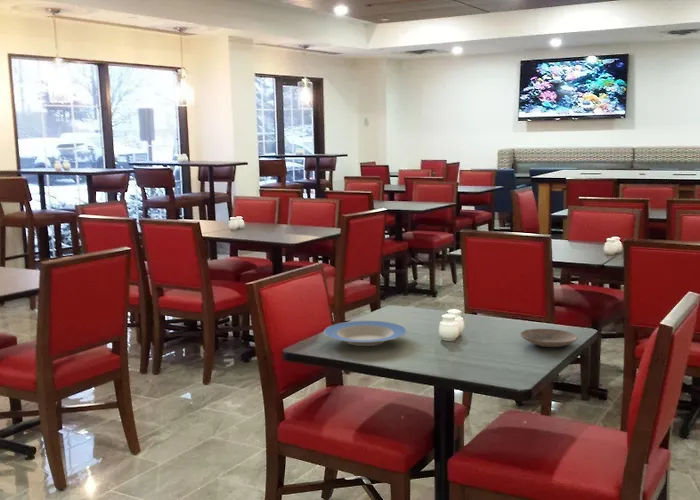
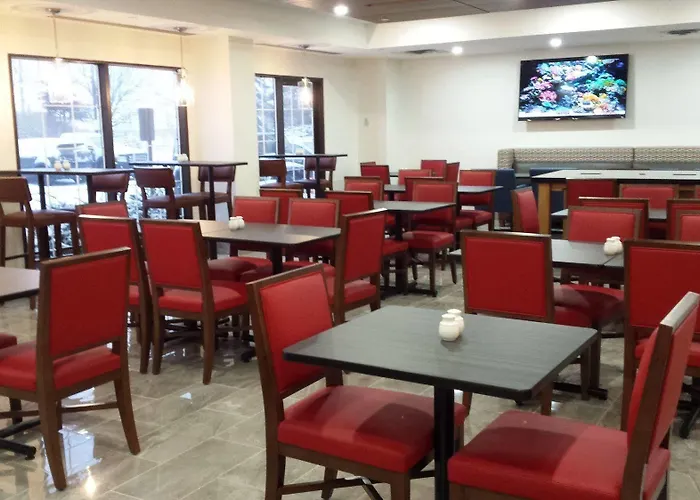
- plate (365, 335)
- plate (548, 339)
